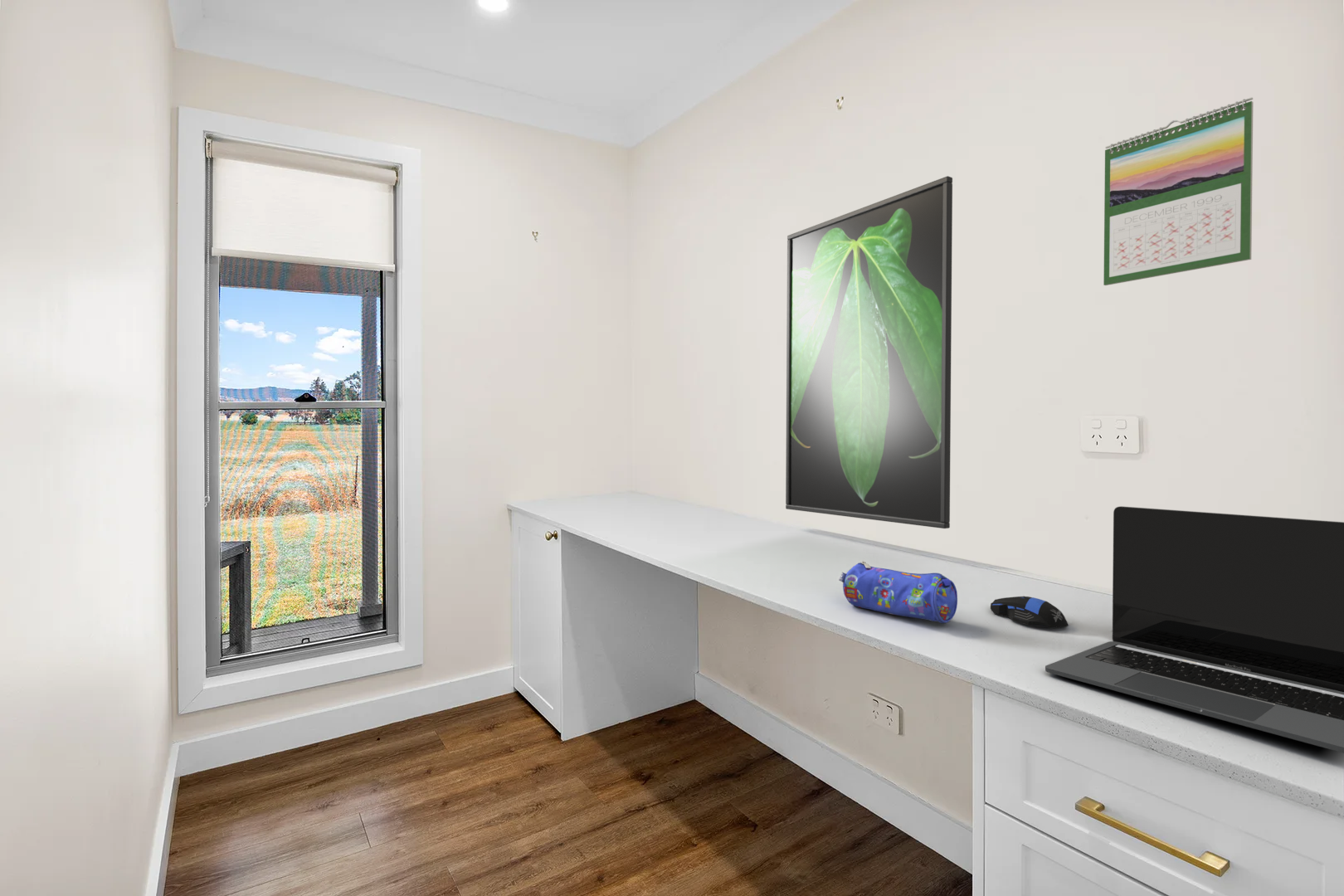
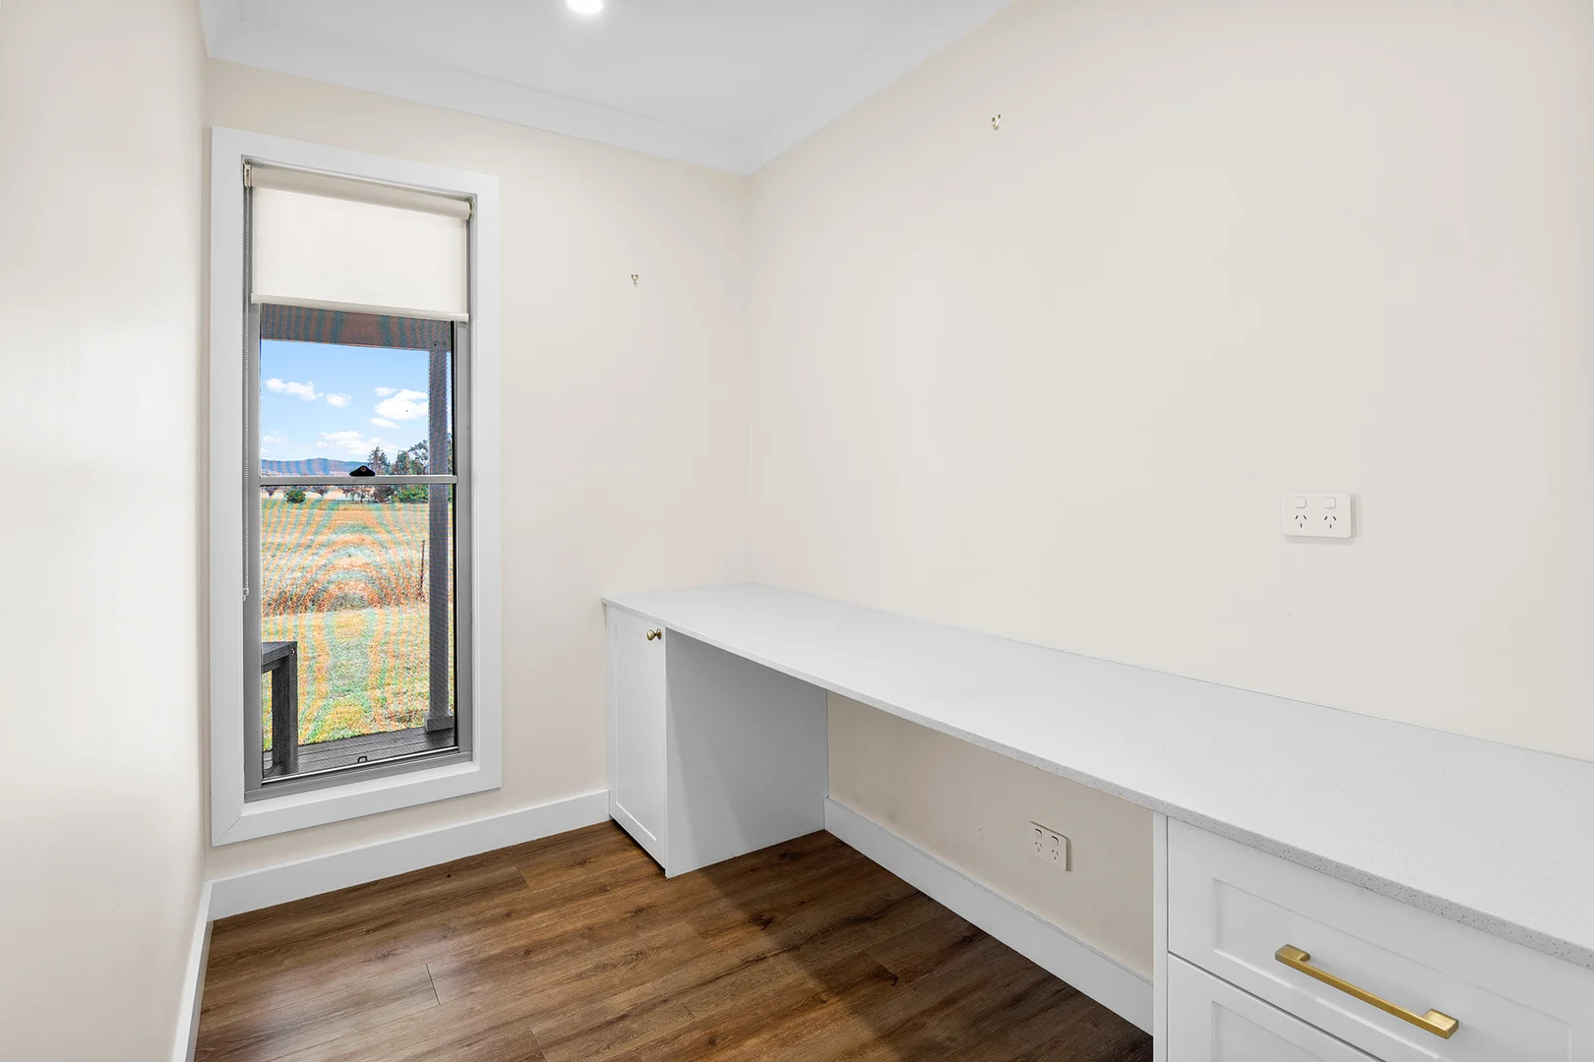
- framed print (859, 363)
- calendar (1172, 197)
- computer mouse (1029, 607)
- pencil case (897, 590)
- laptop (1210, 606)
